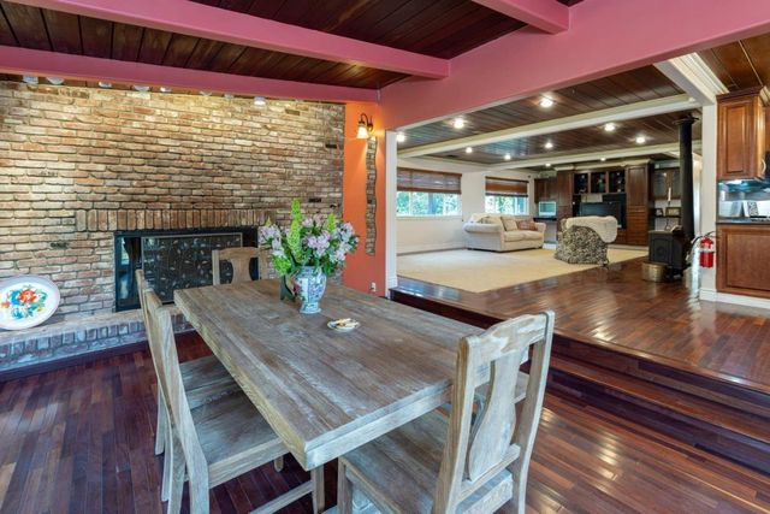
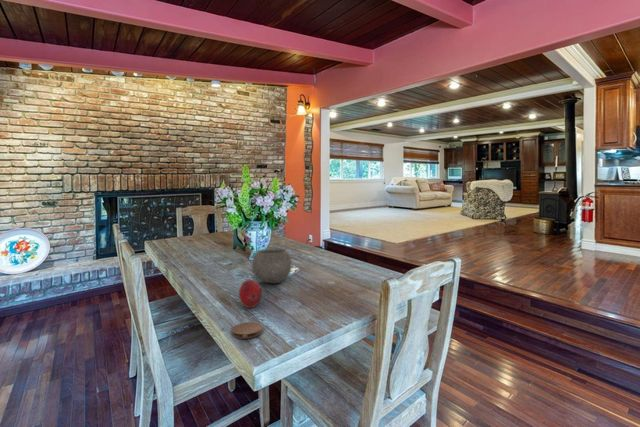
+ fruit (250, 293)
+ bowl (272, 265)
+ coaster (247, 329)
